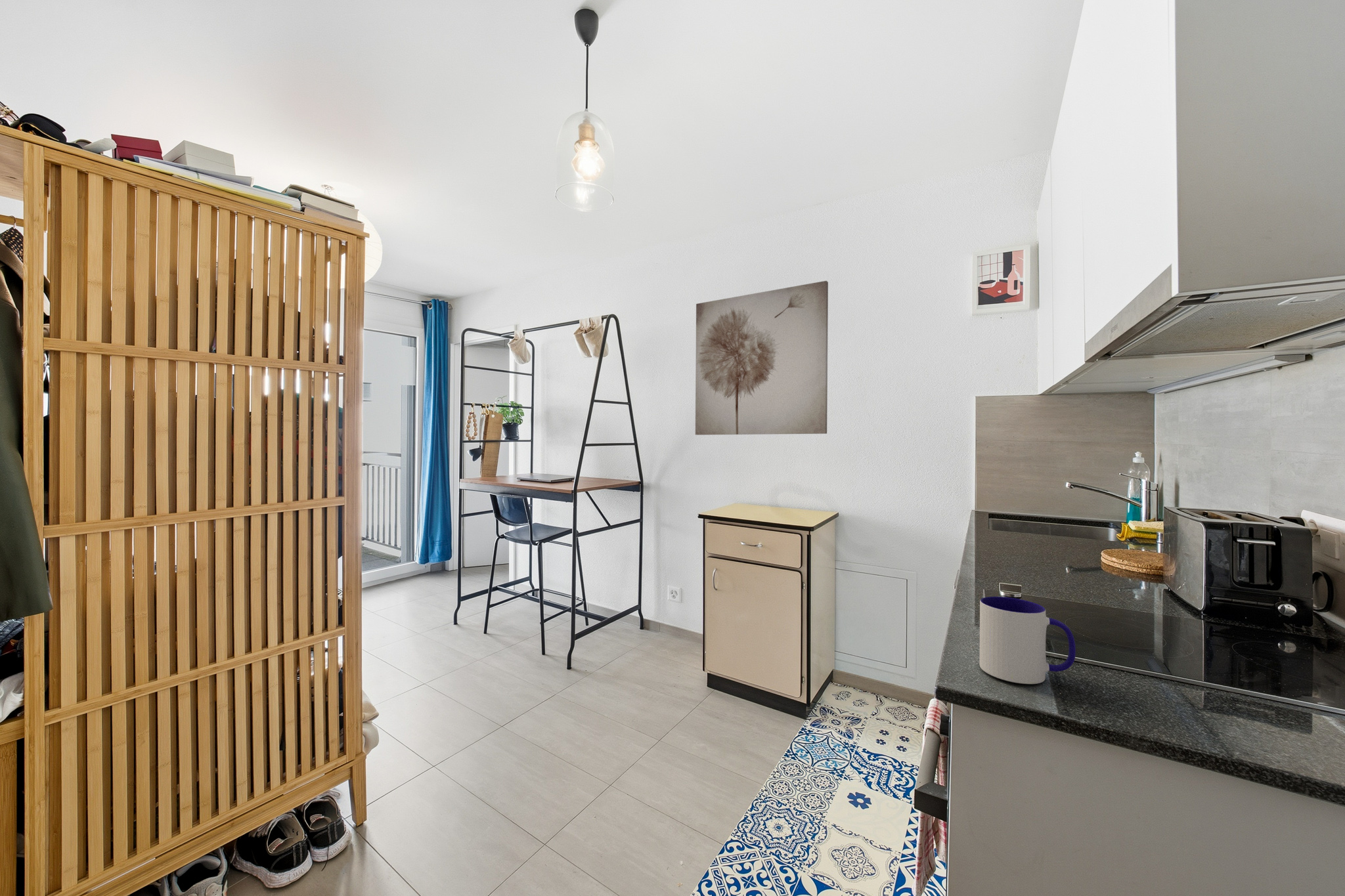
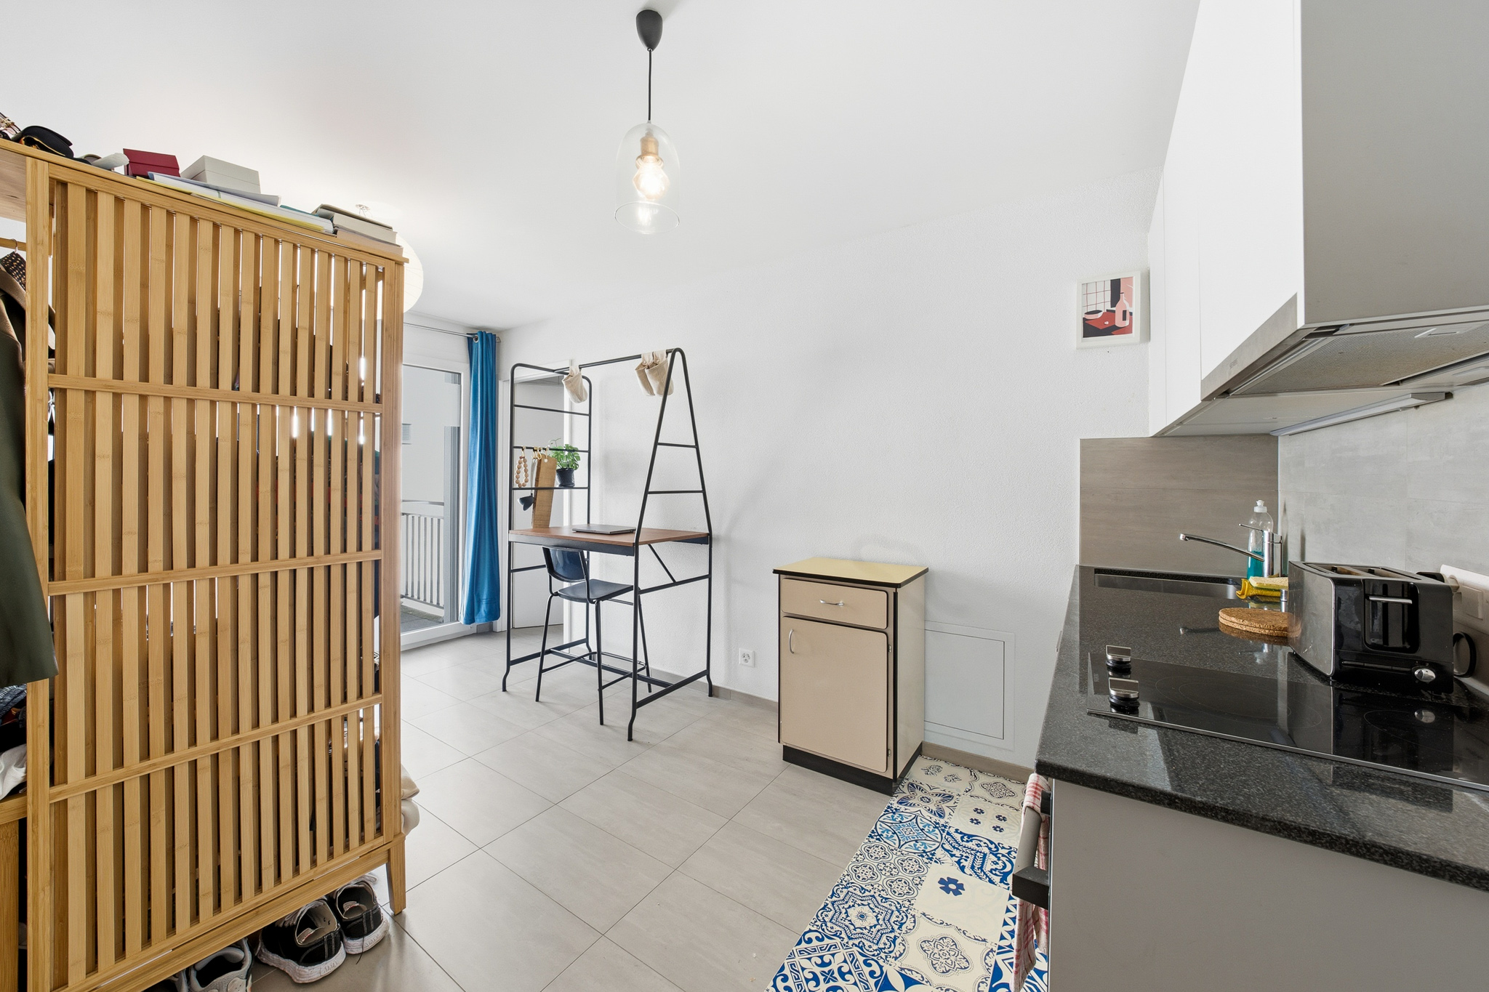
- wall art (757, 364)
- mug (1025, 640)
